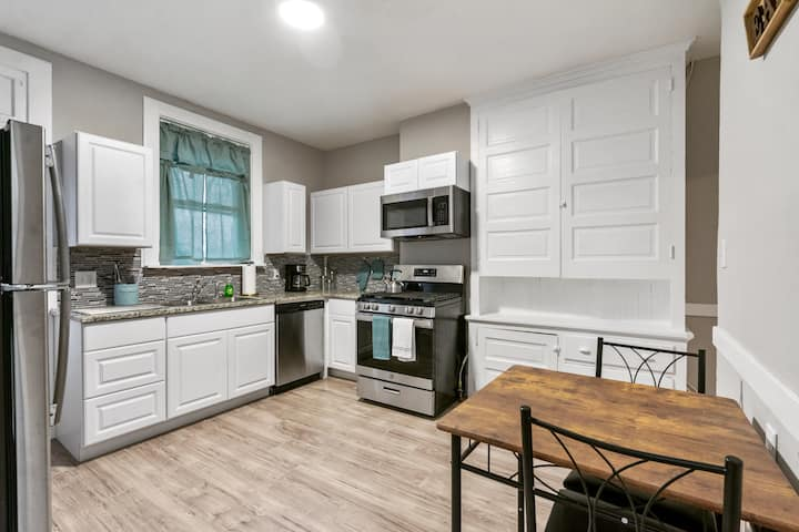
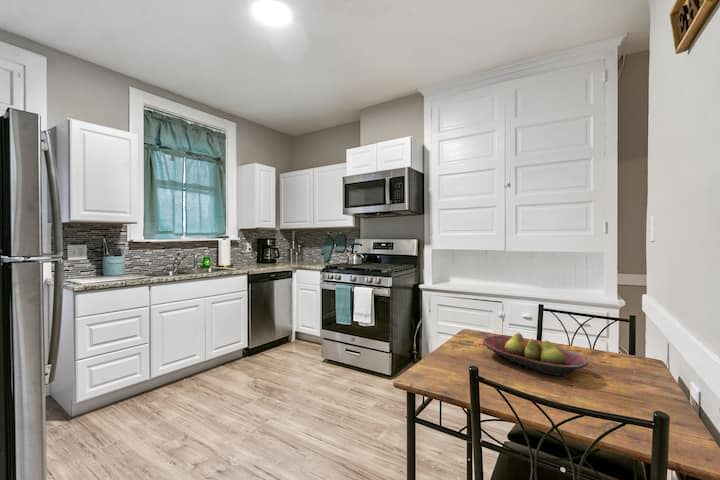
+ fruit bowl (530, 350)
